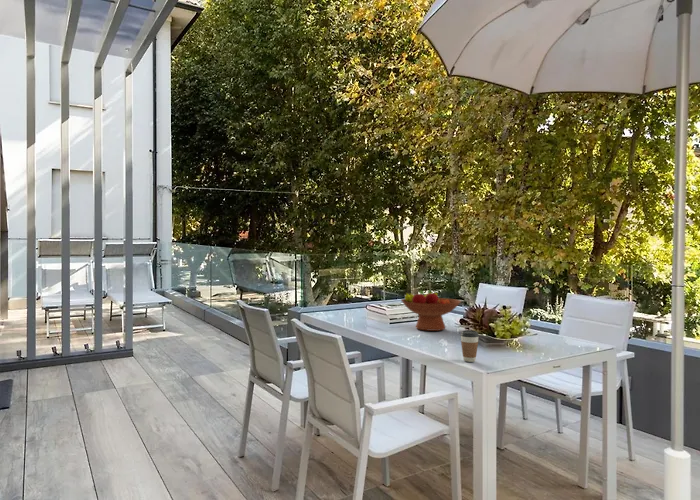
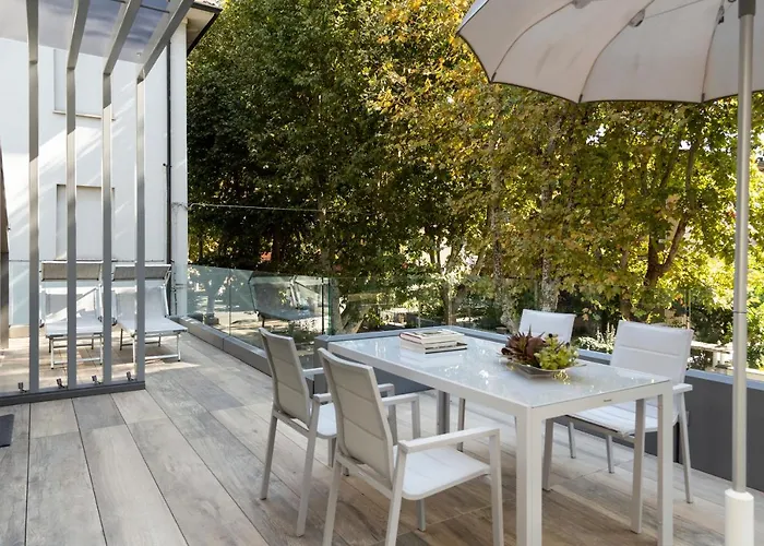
- coffee cup (469, 346)
- fruit bowl (430, 309)
